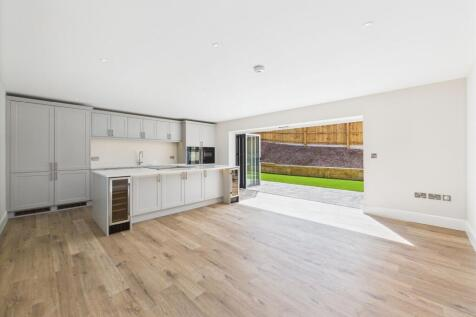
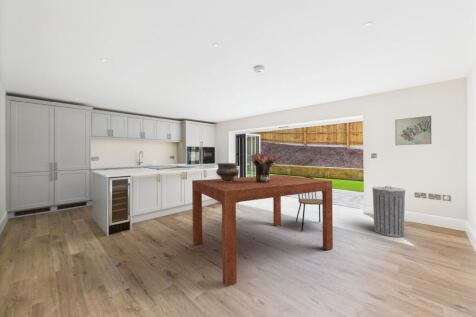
+ bouquet (263, 166)
+ wall art (412, 131)
+ trash can (388, 209)
+ ceramic pot (227, 171)
+ dining table (273, 213)
+ dining chair (311, 202)
